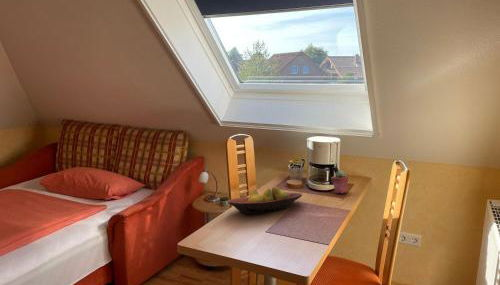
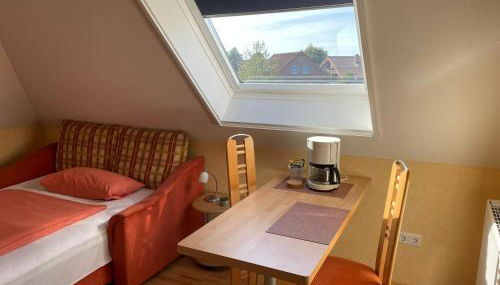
- fruit bowl (265, 198)
- potted succulent (340, 181)
